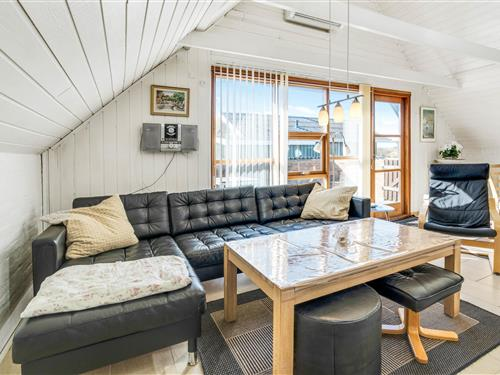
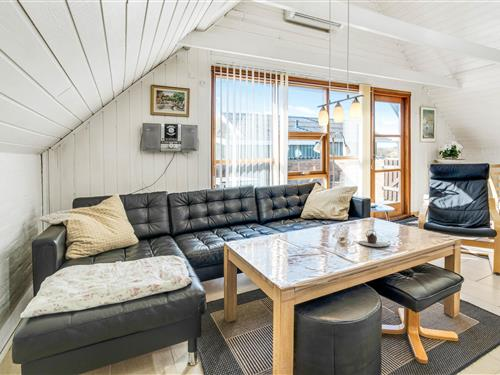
+ teapot (373, 236)
